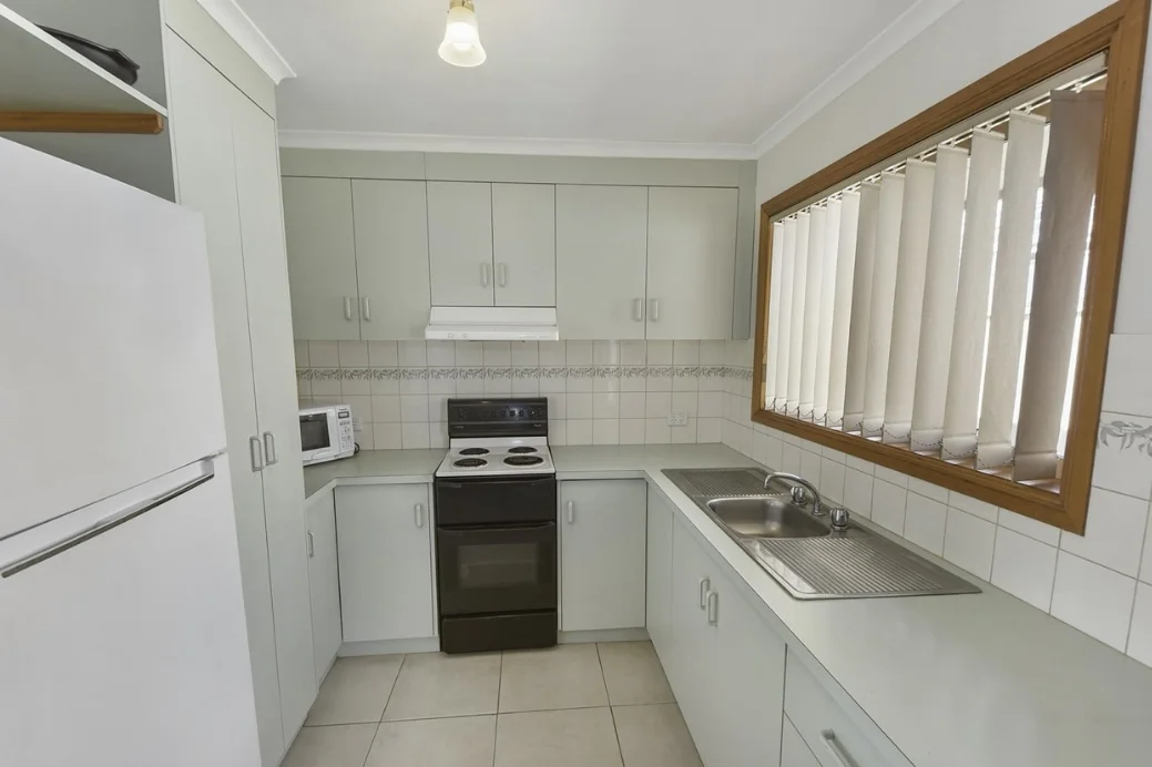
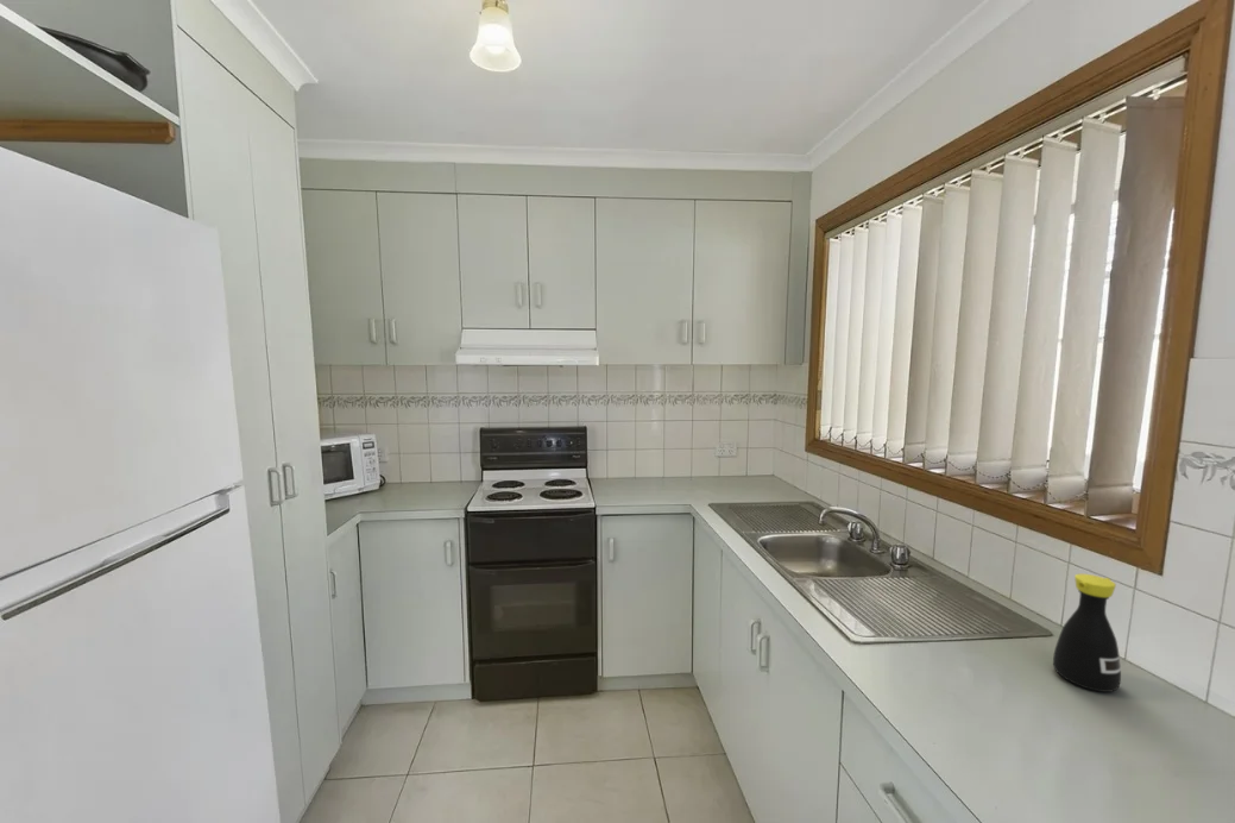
+ bottle (1089, 629)
